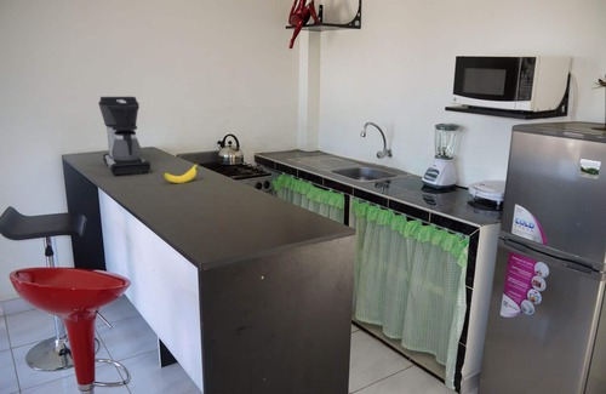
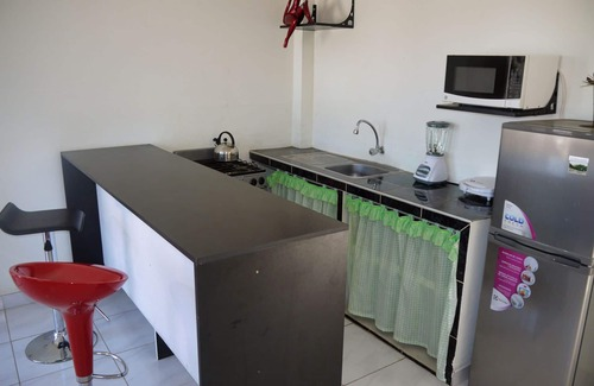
- coffee maker (124, 133)
- banana (183, 175)
